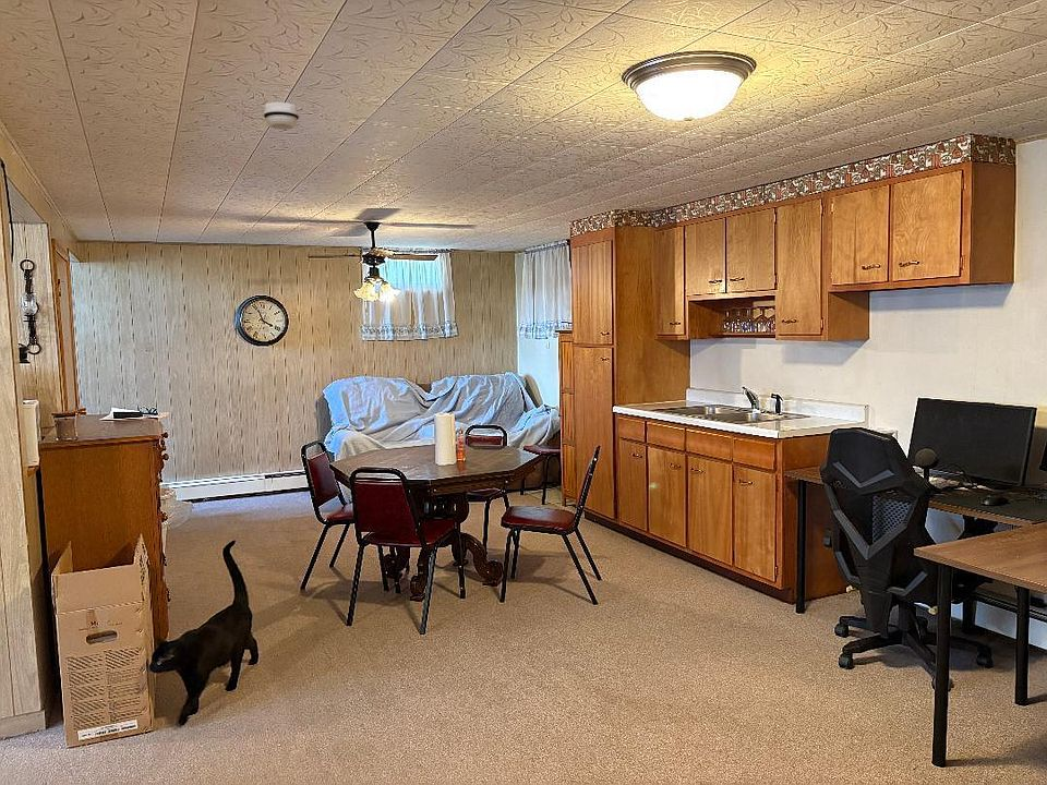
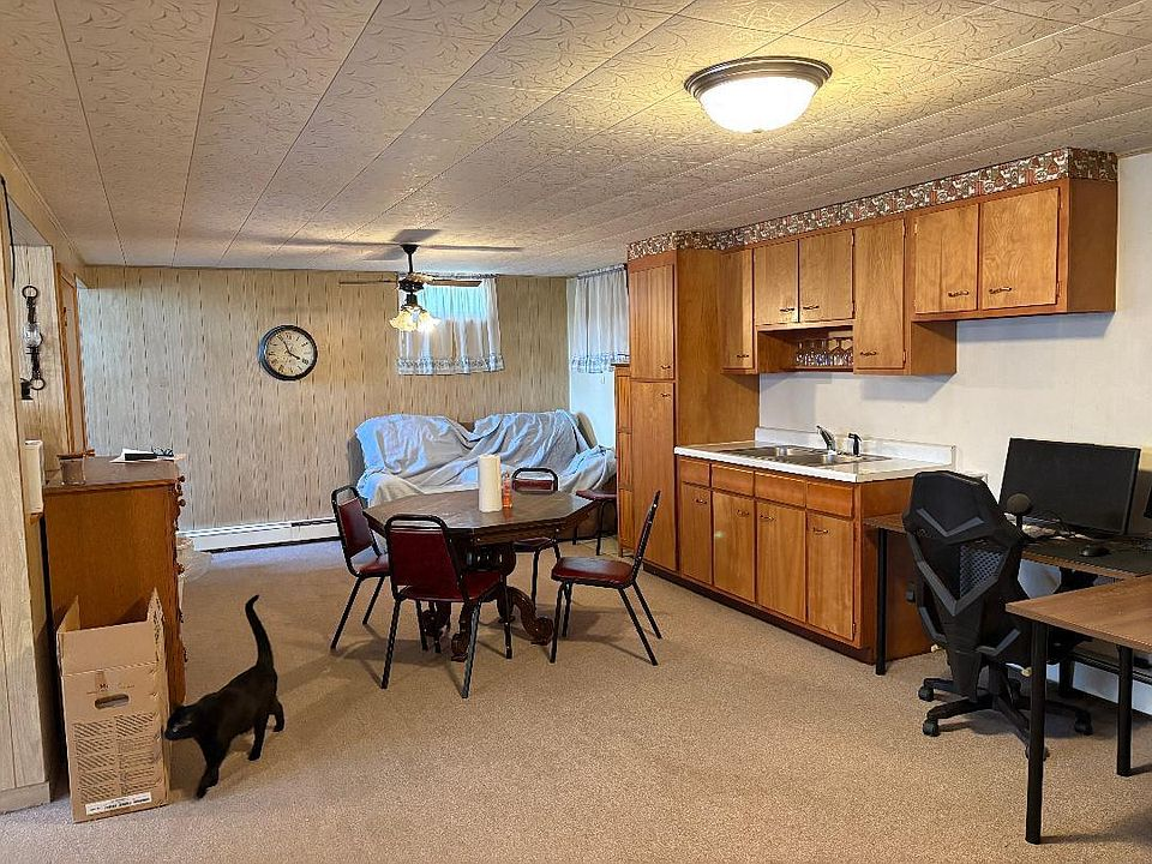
- smoke detector (281, 116)
